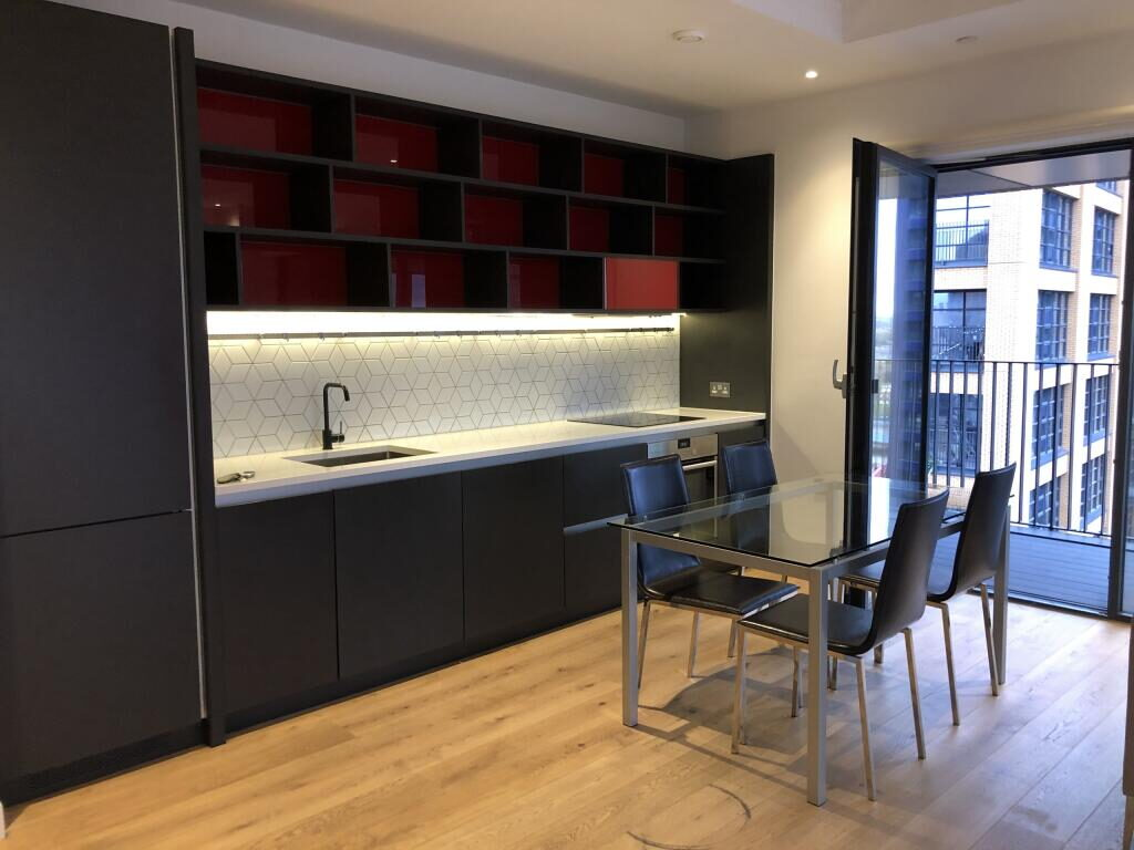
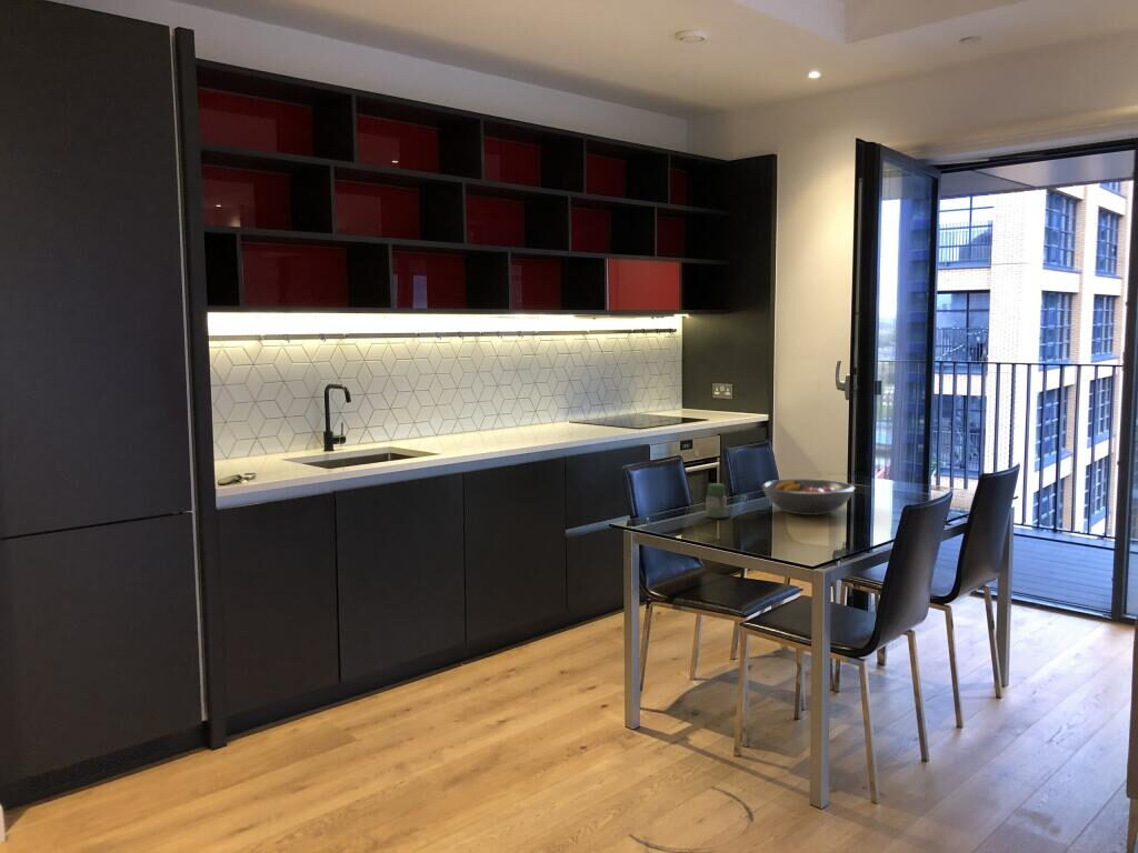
+ fruit bowl (807, 495)
+ jar (716, 500)
